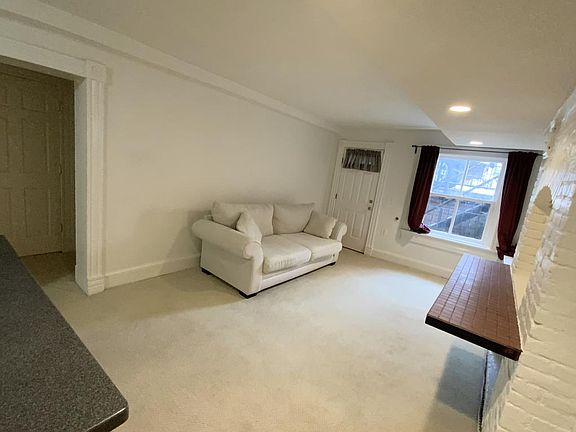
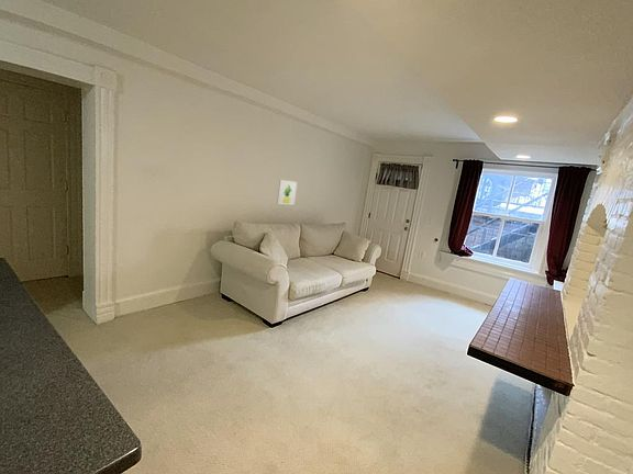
+ wall art (287, 192)
